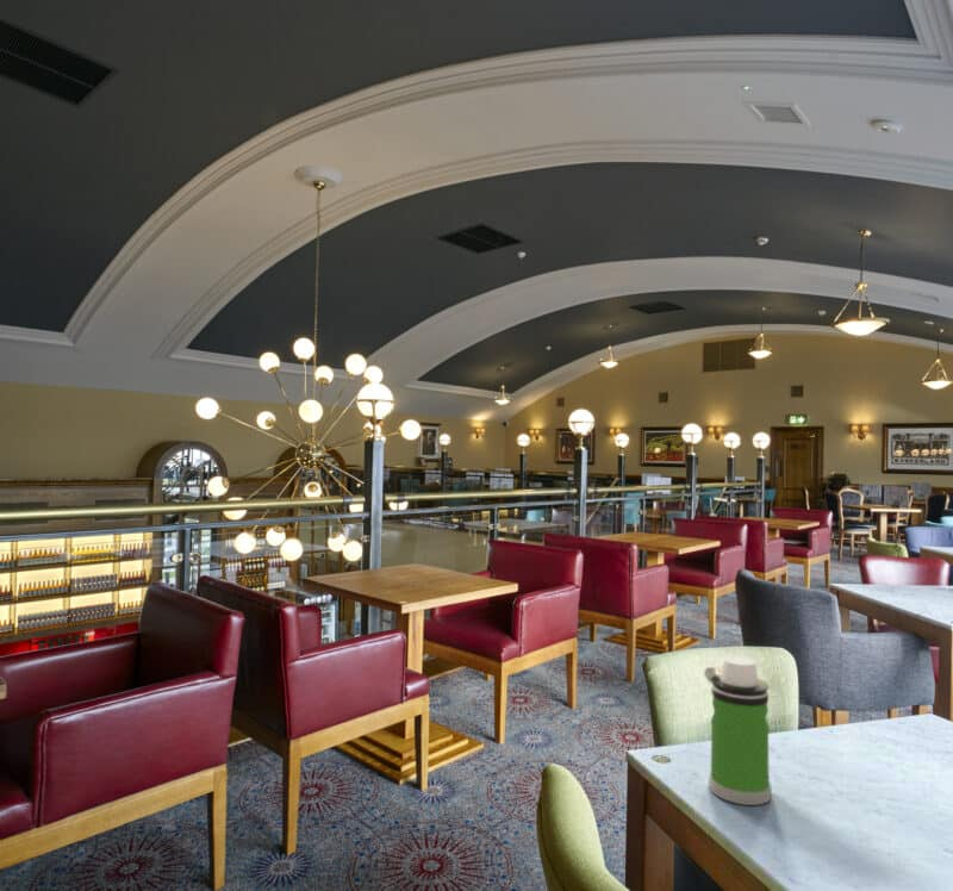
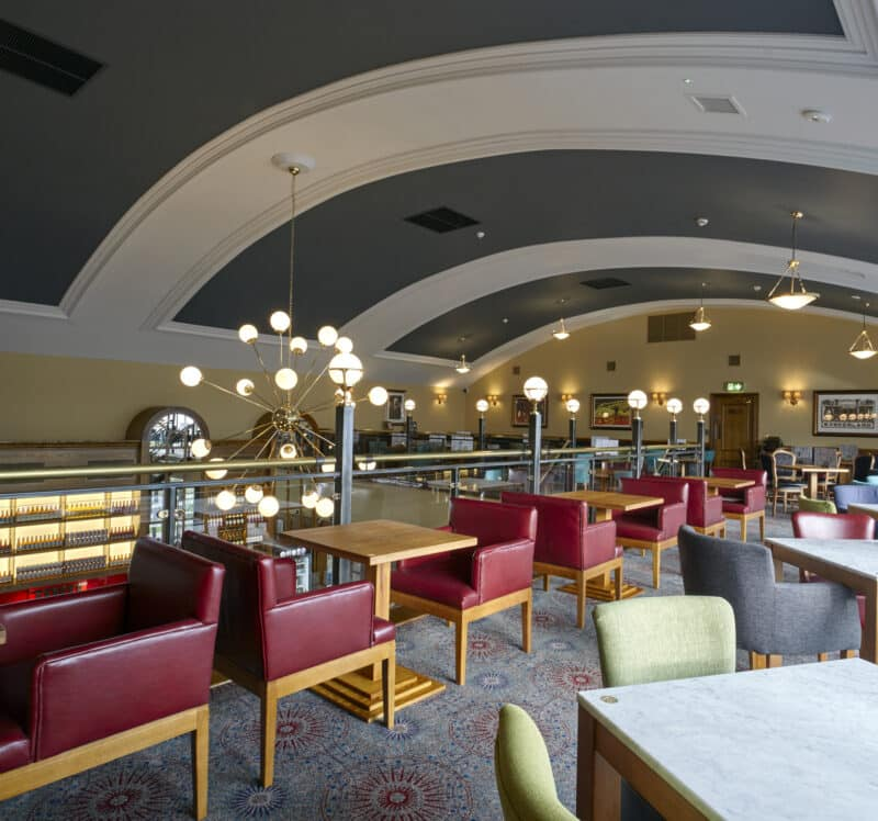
- water bottle (737, 724)
